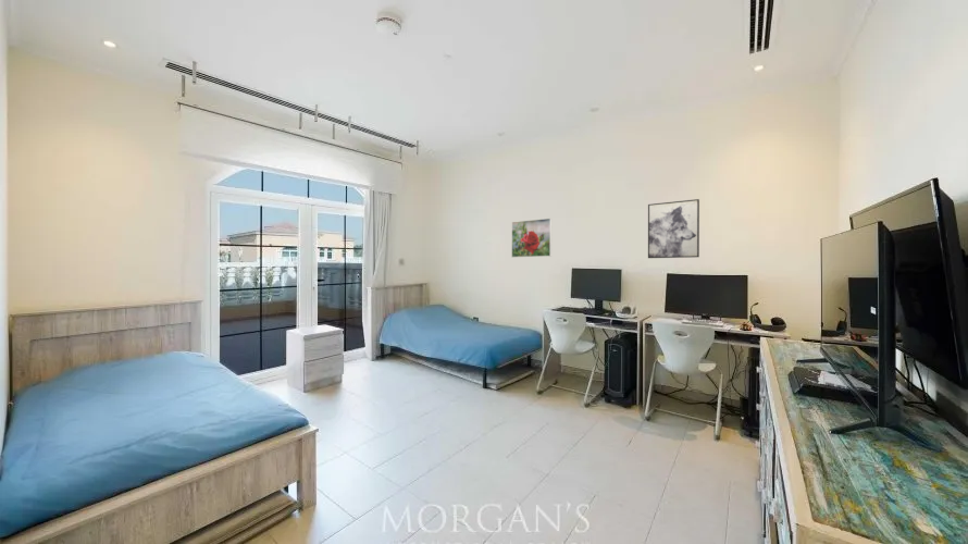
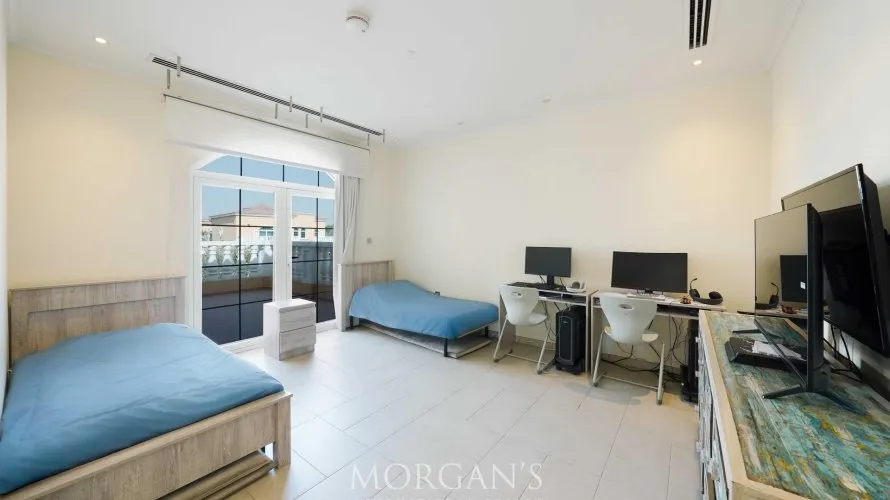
- wall art (672, 230)
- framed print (531, 238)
